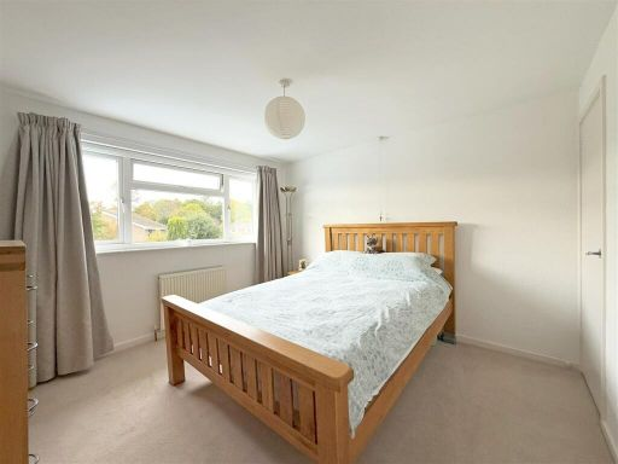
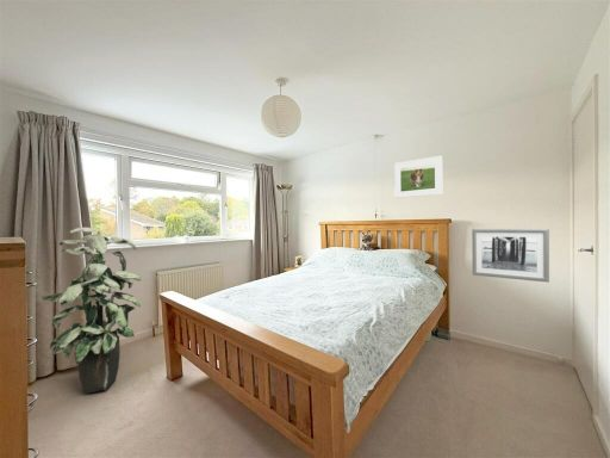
+ wall art (508, 253)
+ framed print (417, 178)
+ indoor plant (94, 305)
